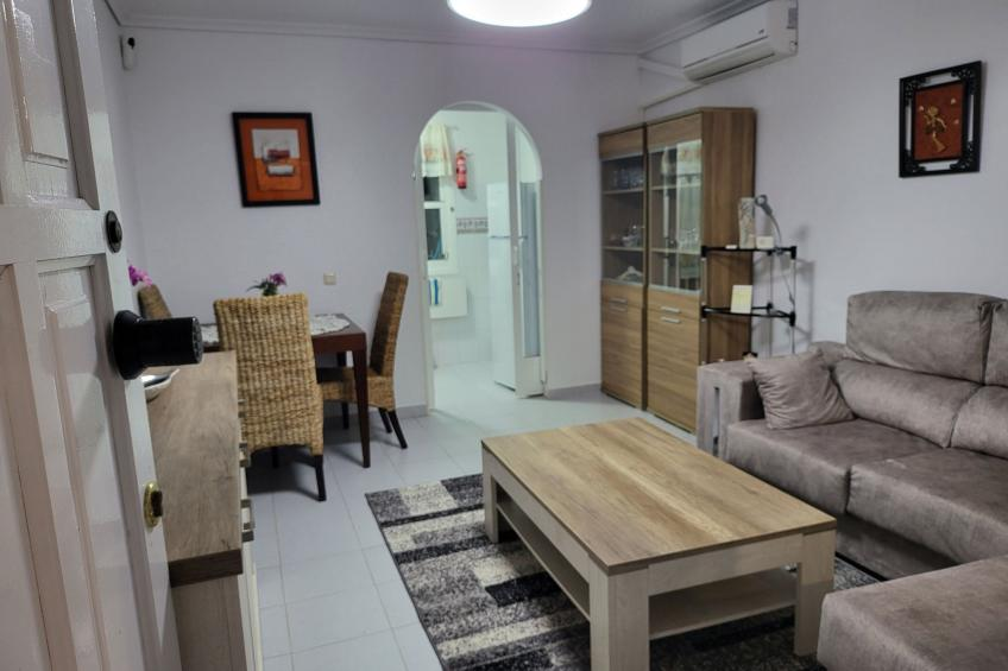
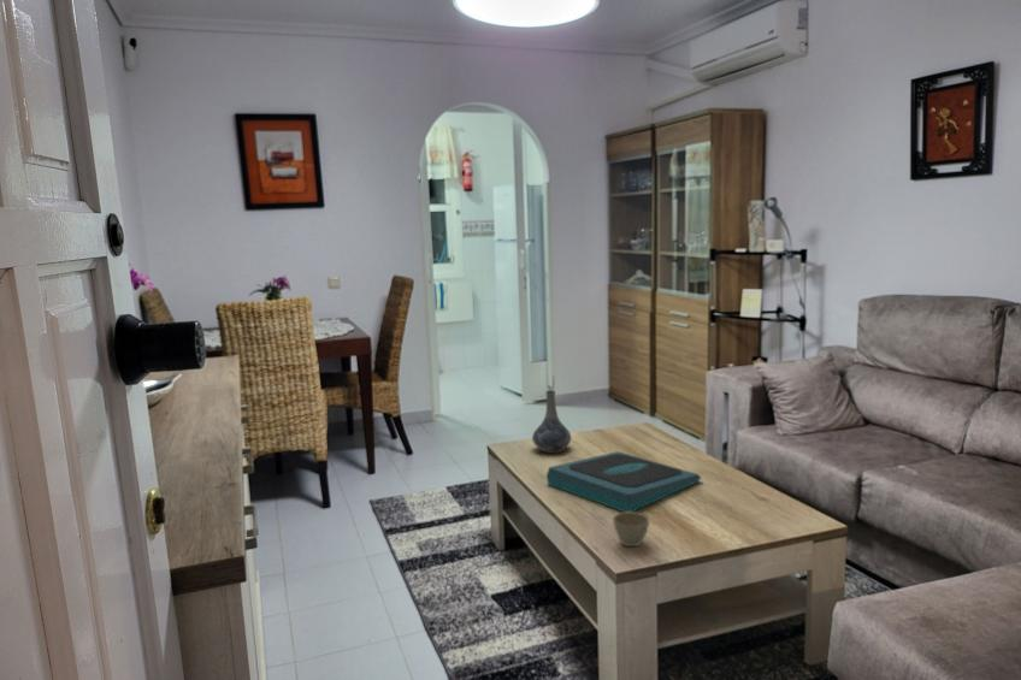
+ flower pot (631, 531)
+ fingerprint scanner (622, 474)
+ decorative vase (550, 420)
